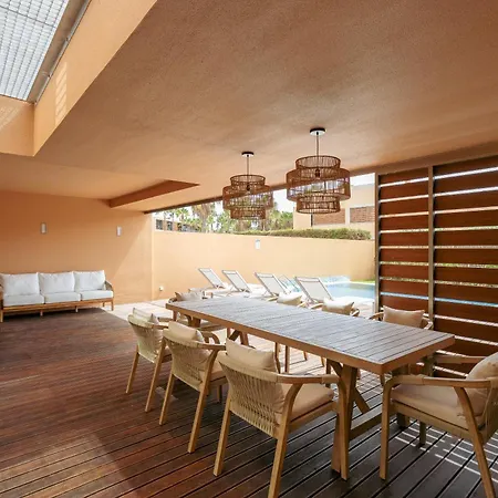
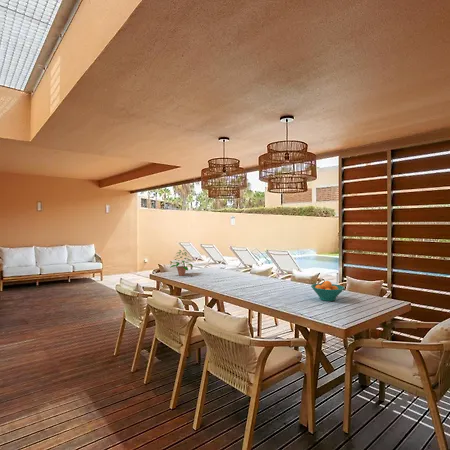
+ potted plant (182, 261)
+ fruit bowl (327, 290)
